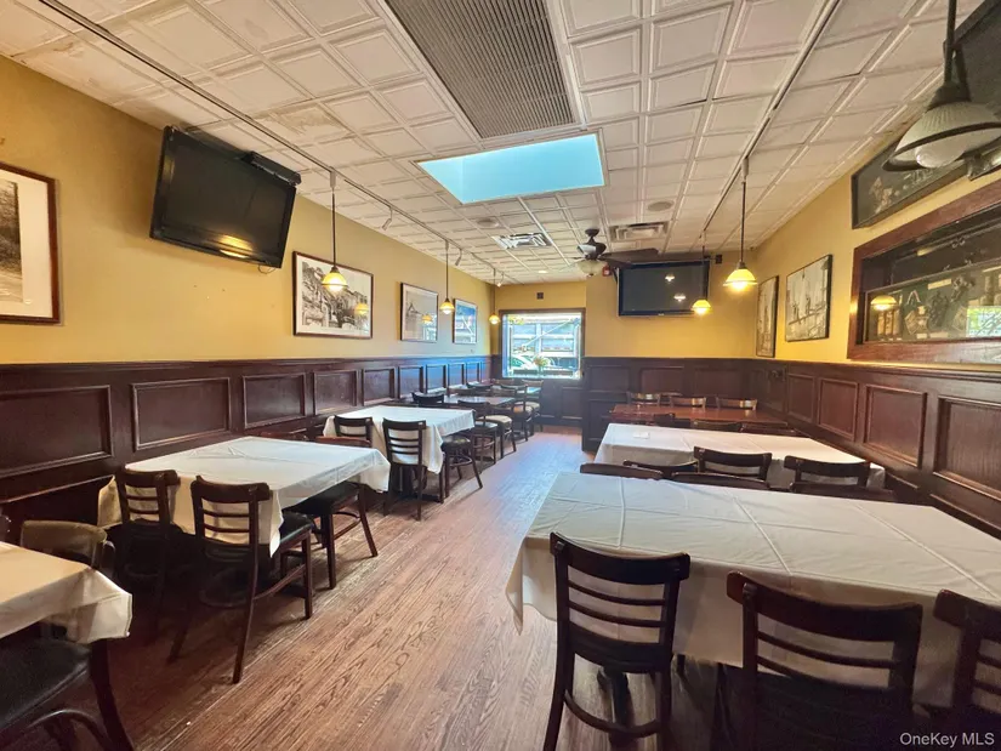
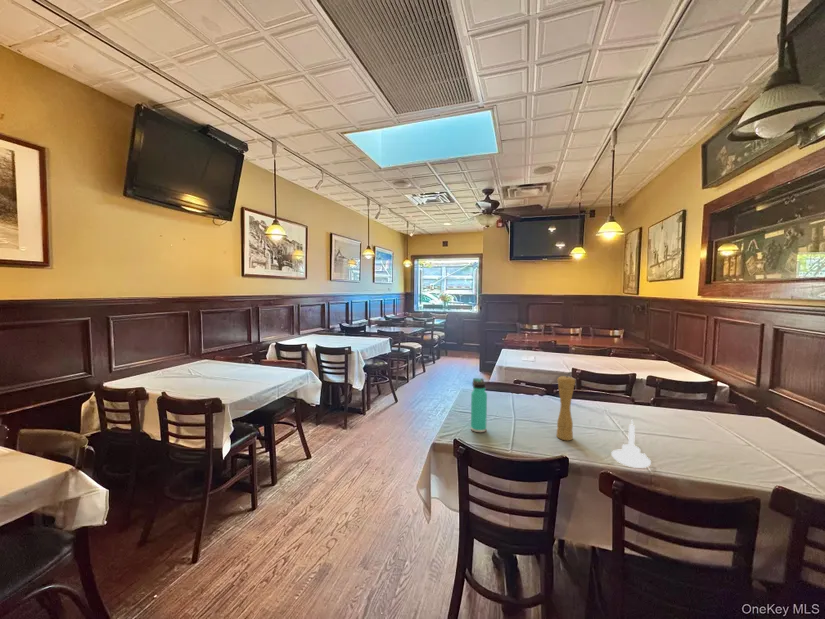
+ candle holder (631, 440)
+ thermos bottle (478, 404)
+ pepper mill (565, 407)
